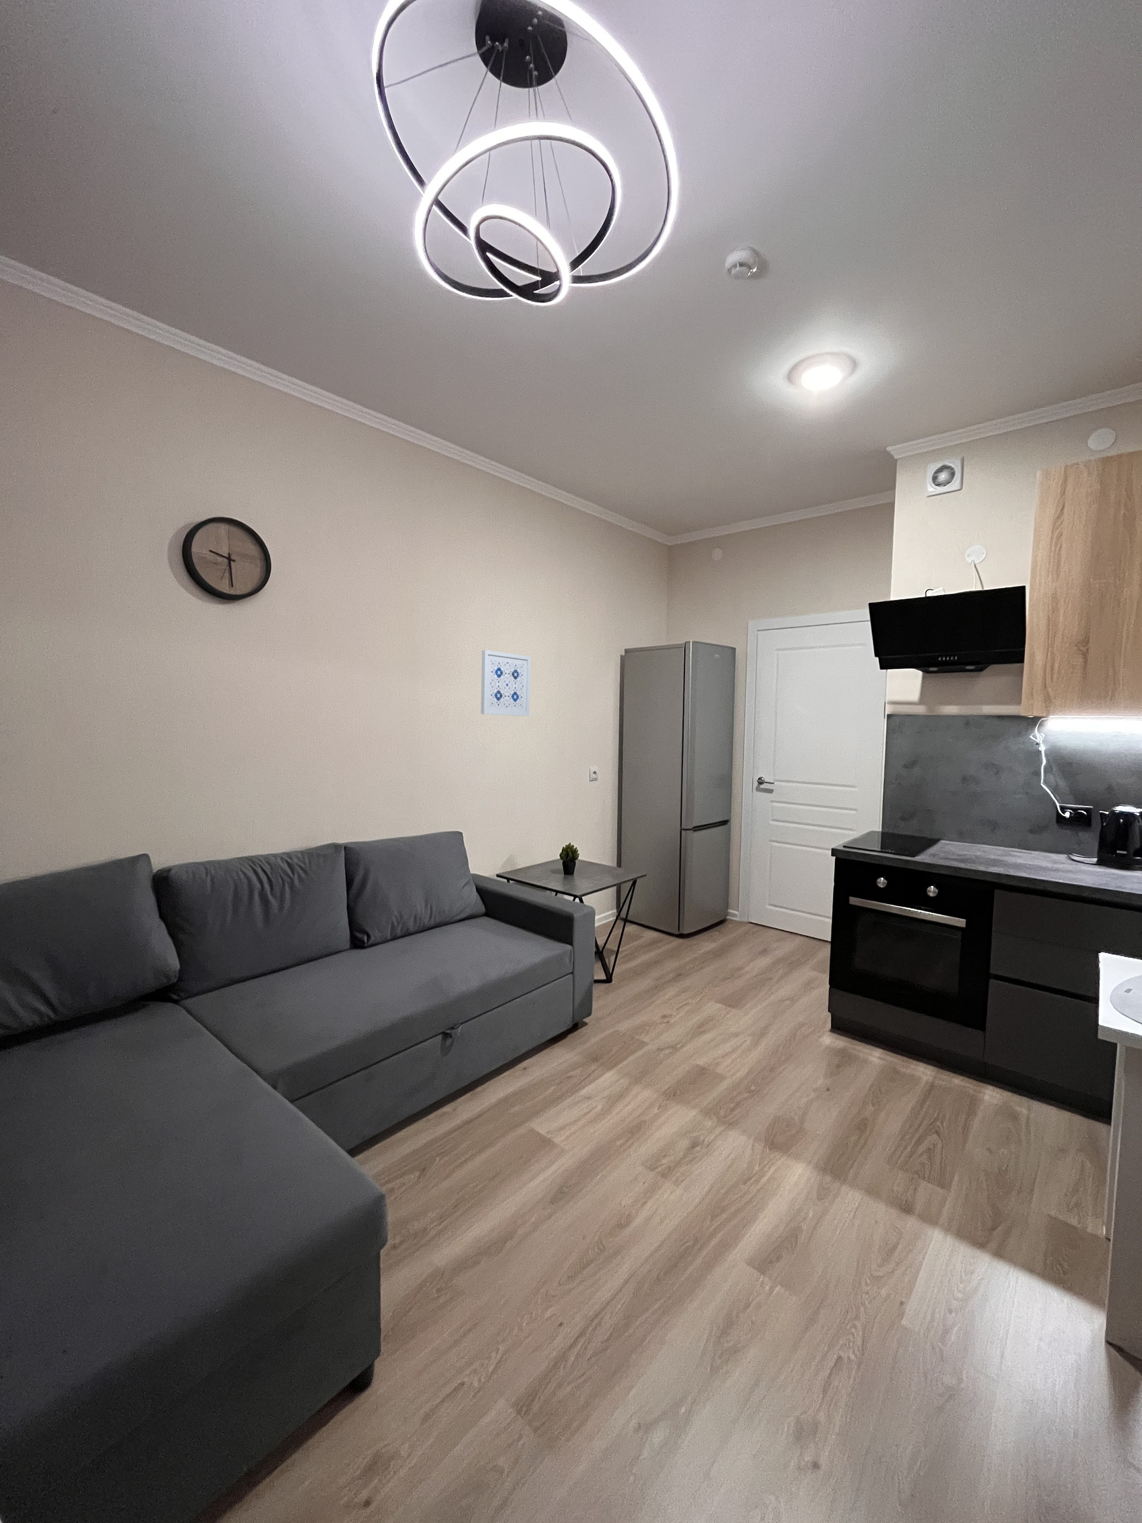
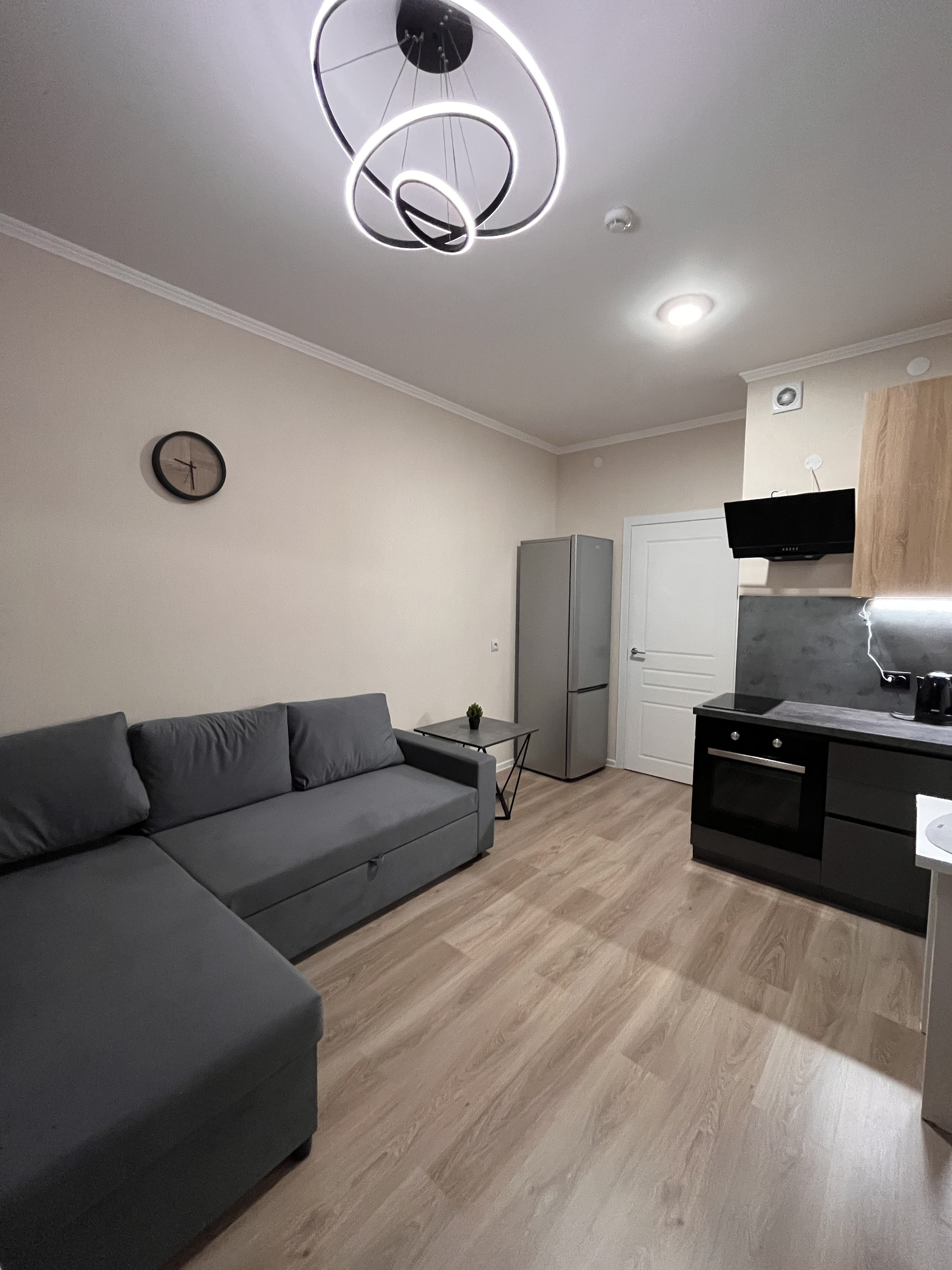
- wall art (506, 685)
